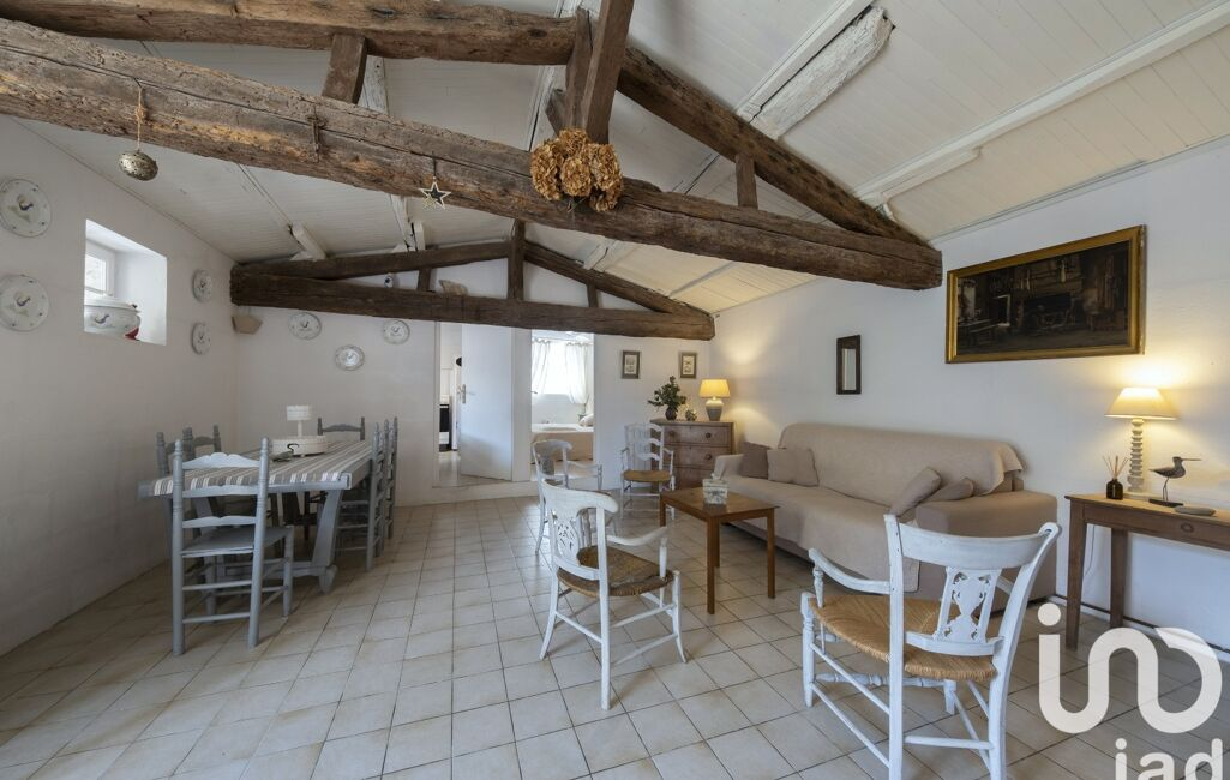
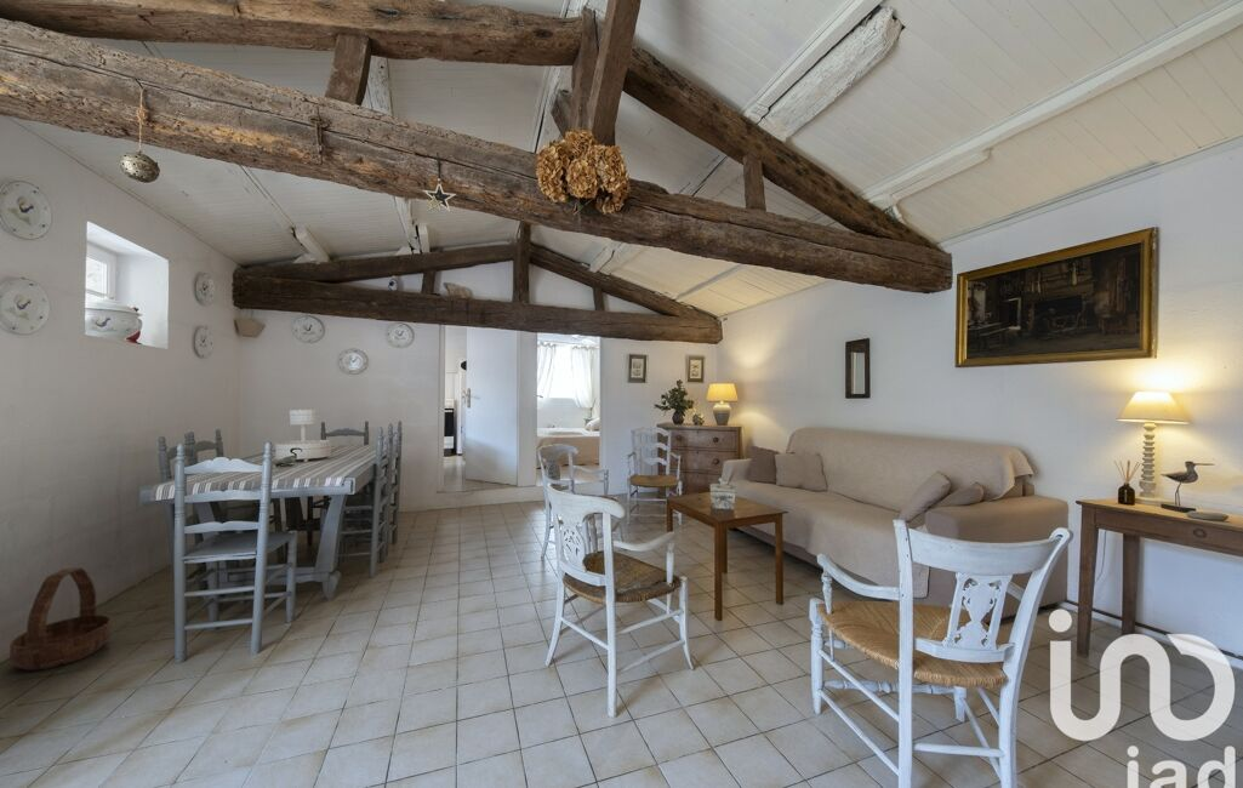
+ basket (63, 619)
